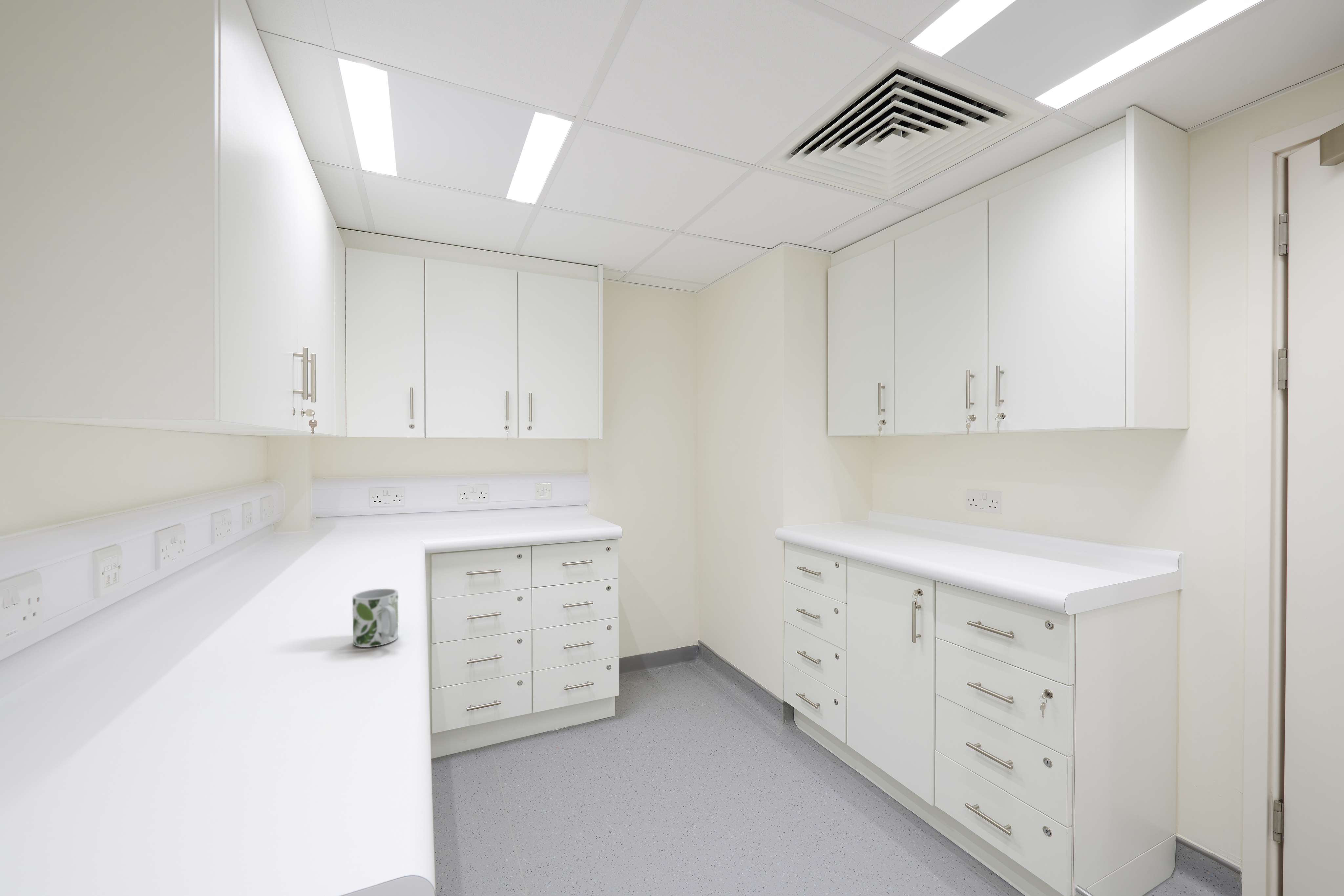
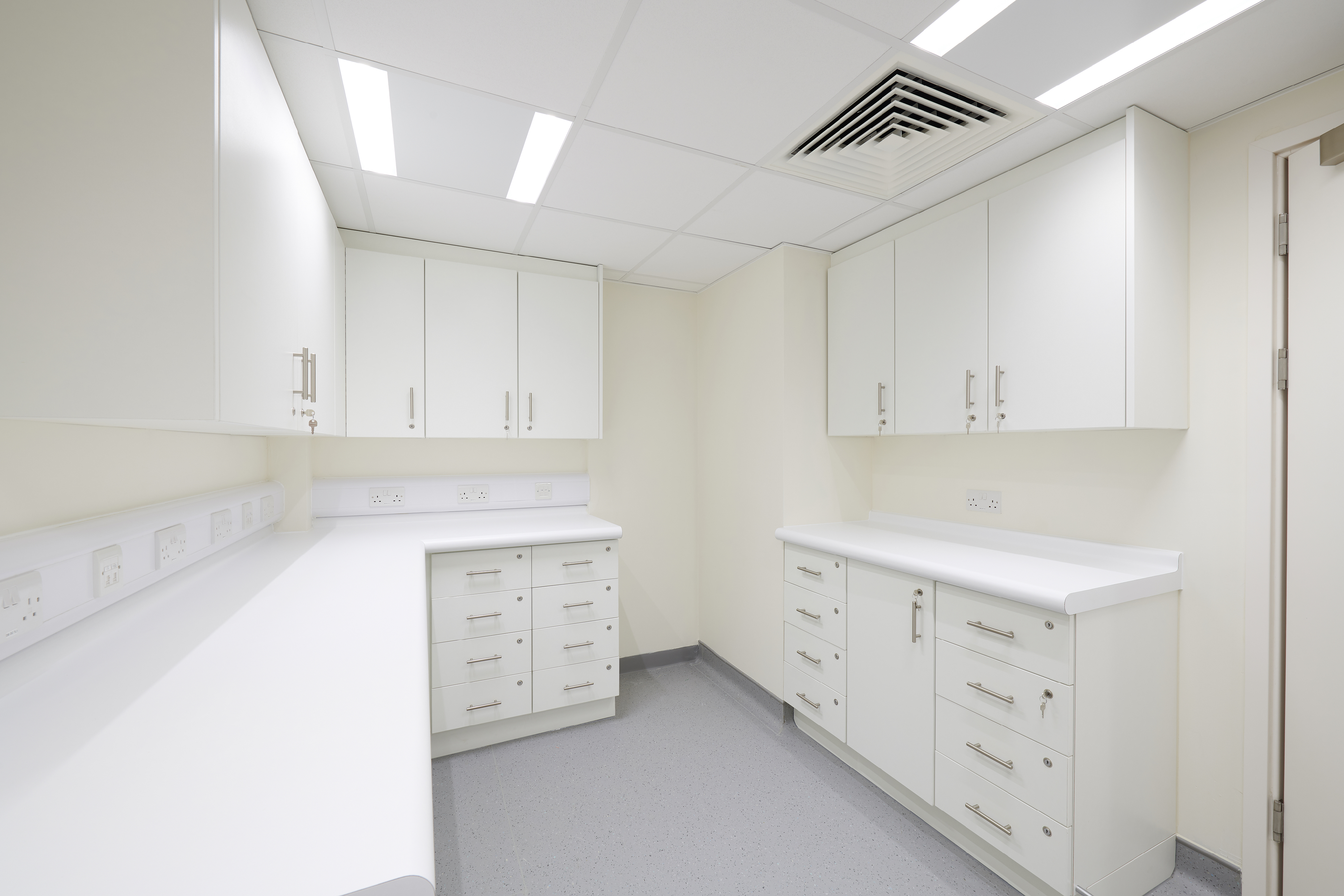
- mug (380, 618)
